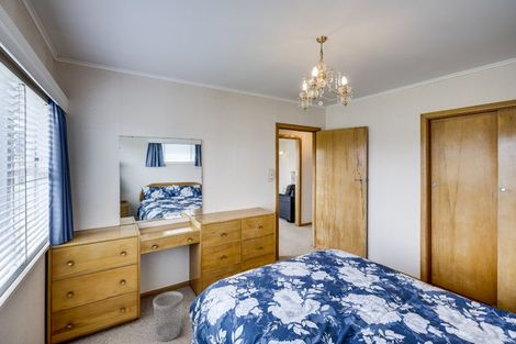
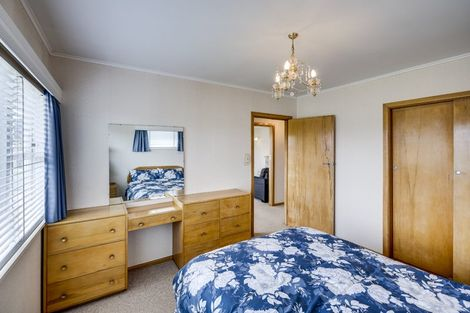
- wastebasket (168, 315)
